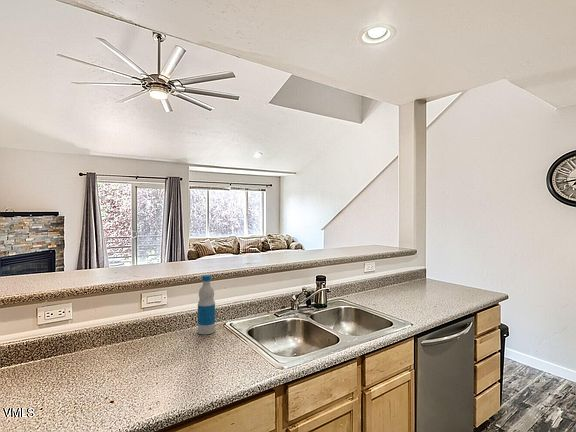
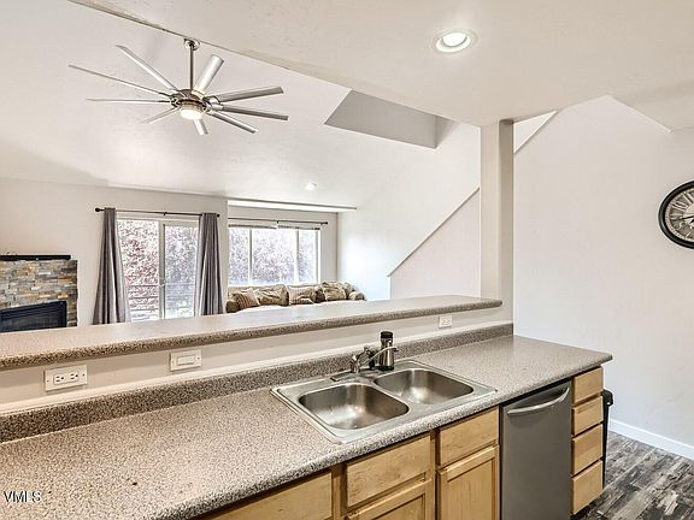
- bottle (206, 303)
